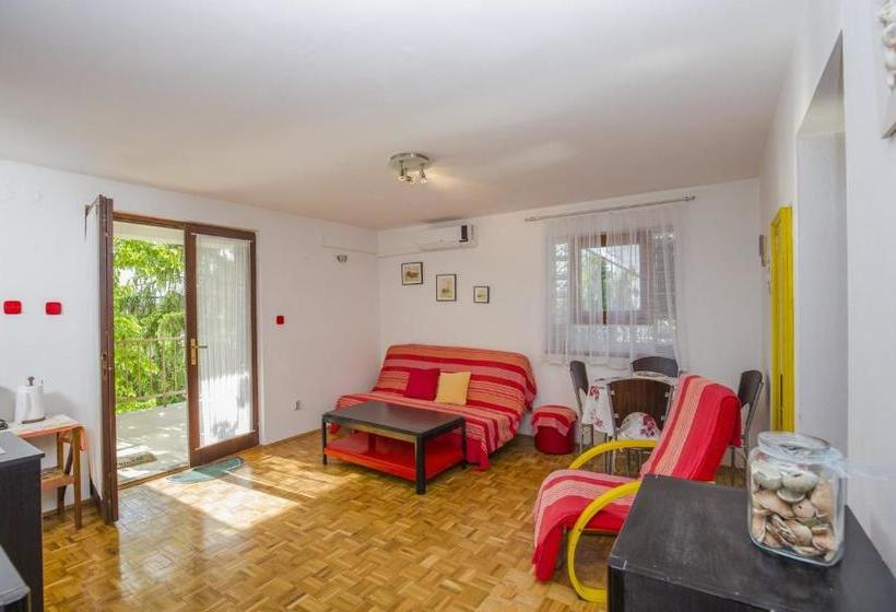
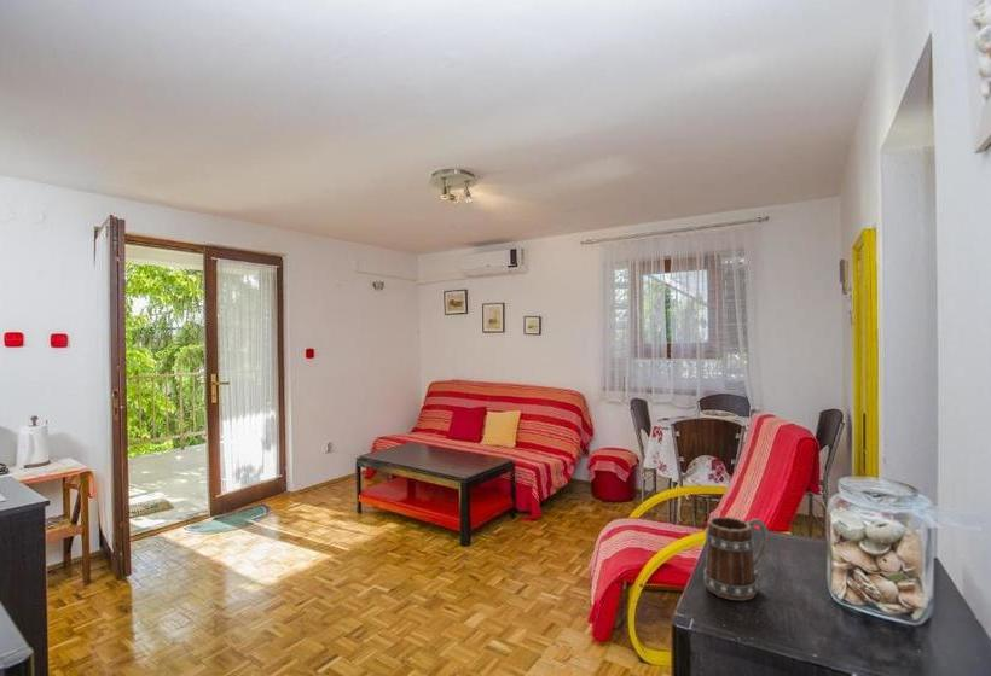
+ mug (738, 554)
